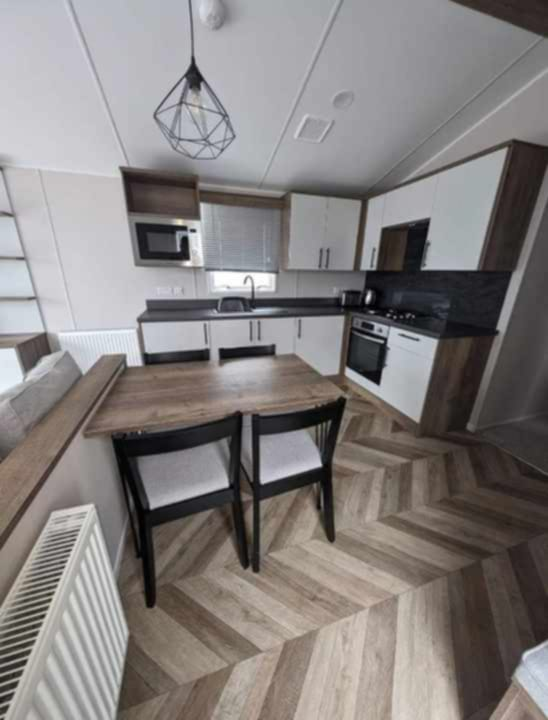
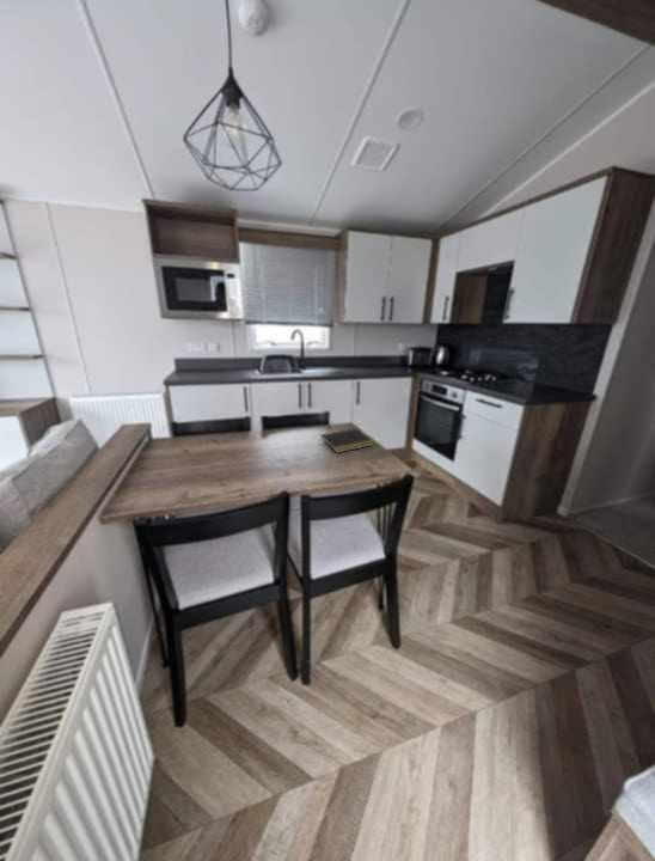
+ notepad (347, 439)
